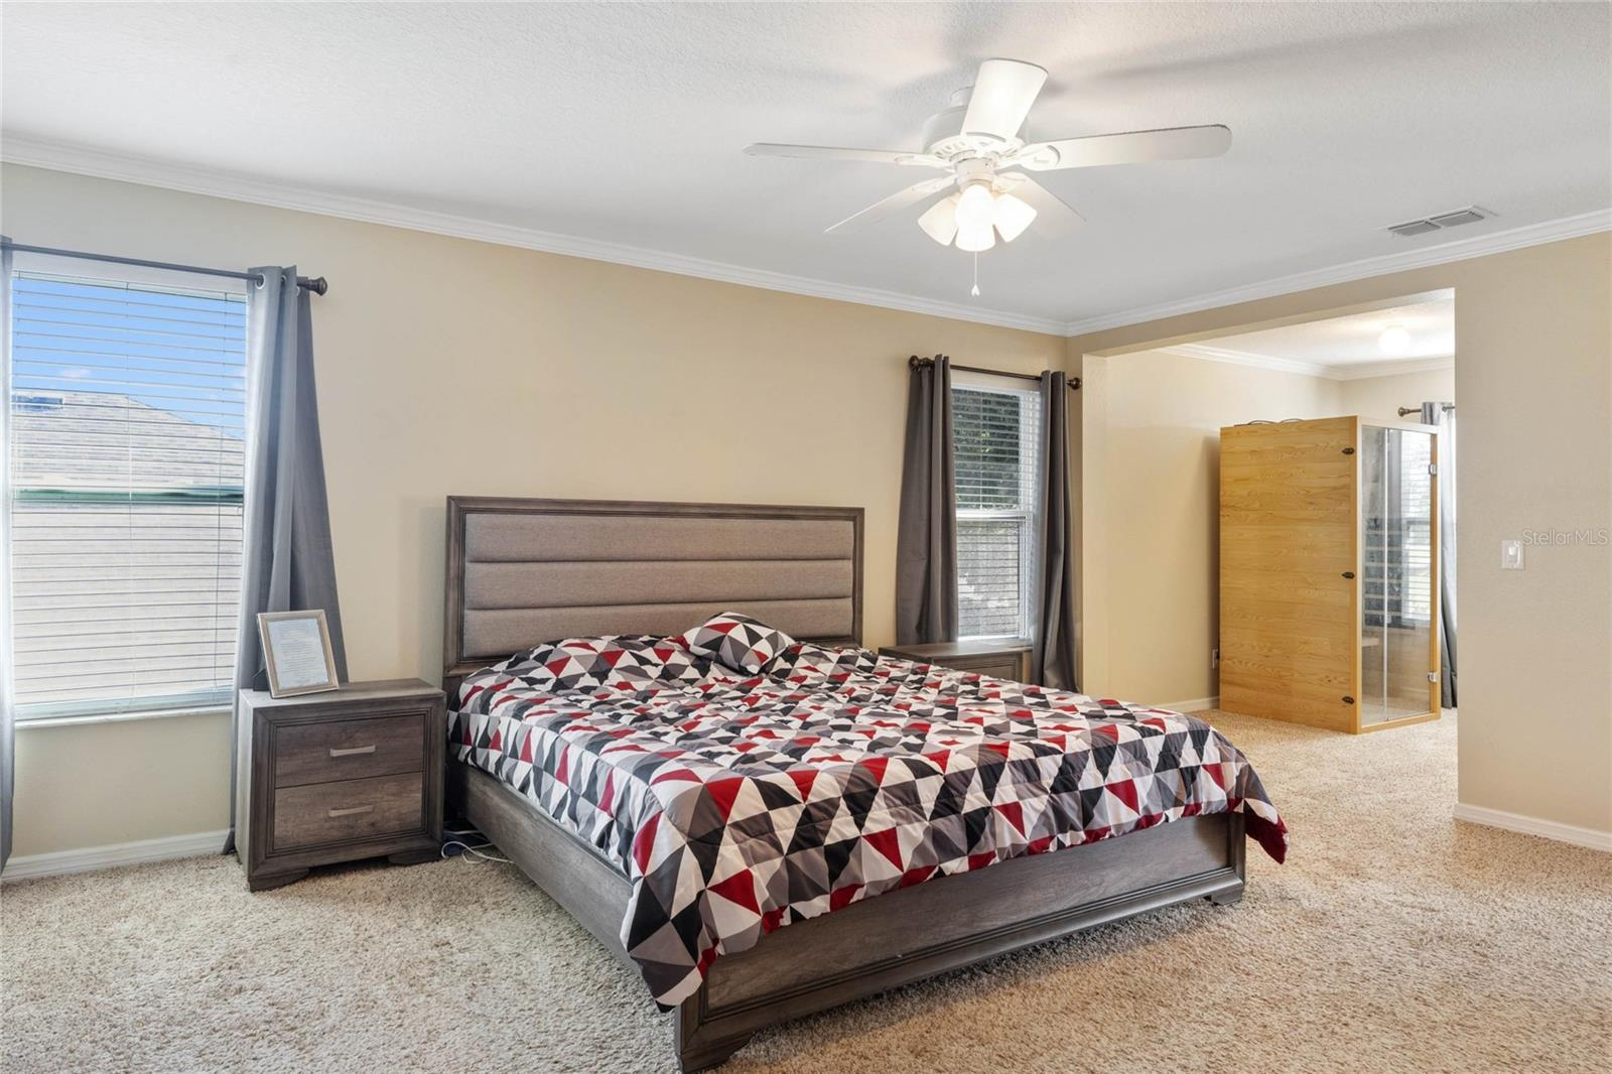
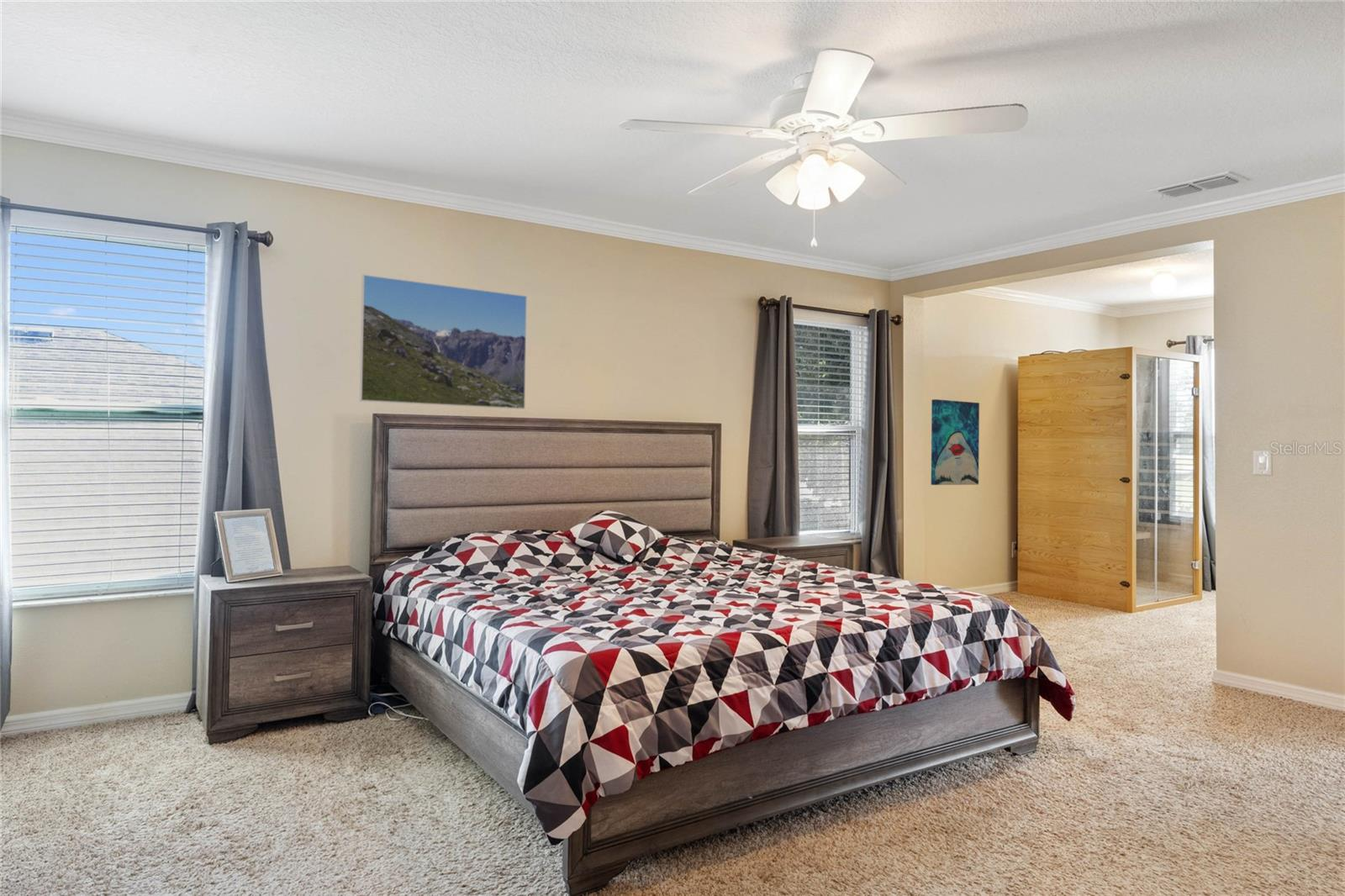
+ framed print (447, 345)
+ wall art (955, 443)
